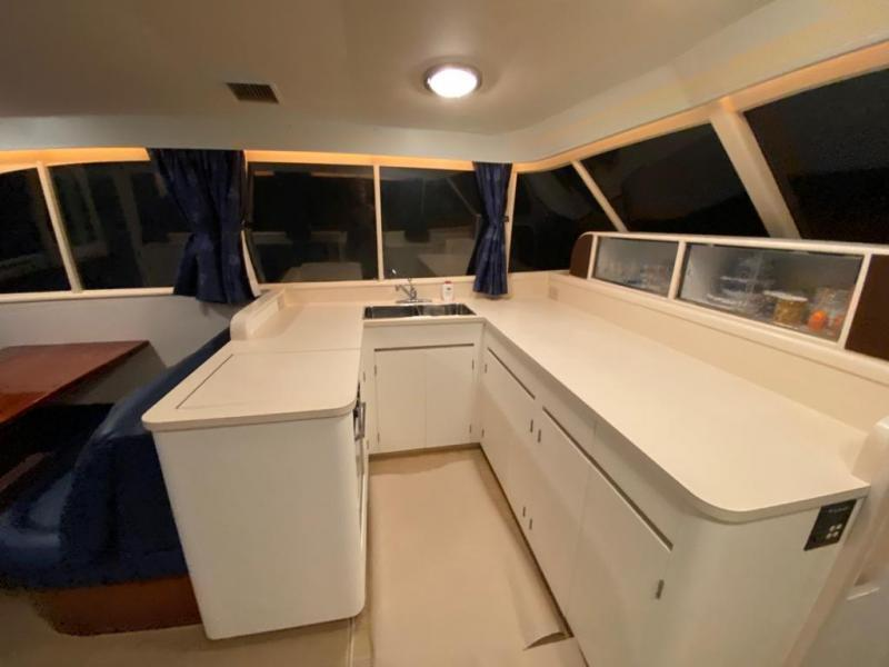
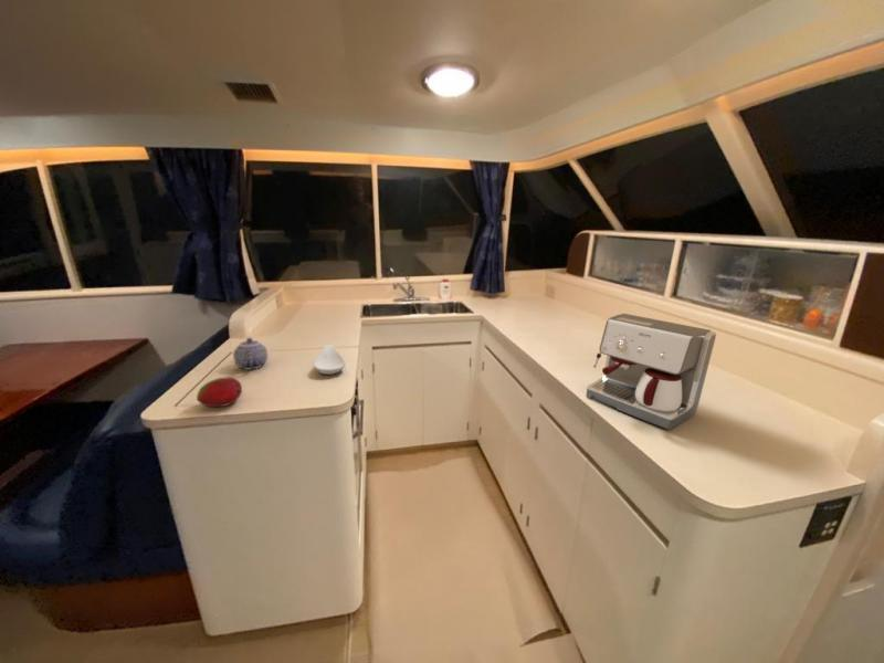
+ spoon rest (328, 357)
+ fruit (219, 391)
+ coffee maker (645, 365)
+ teapot (250, 351)
